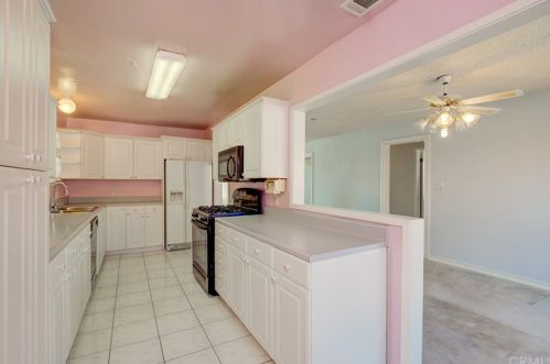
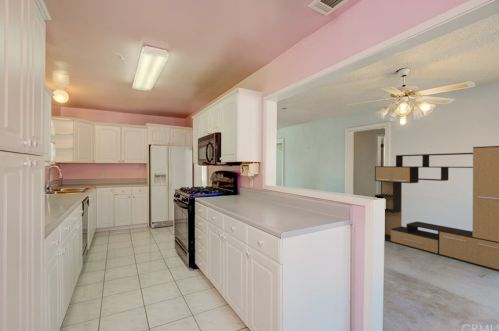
+ media console (434, 180)
